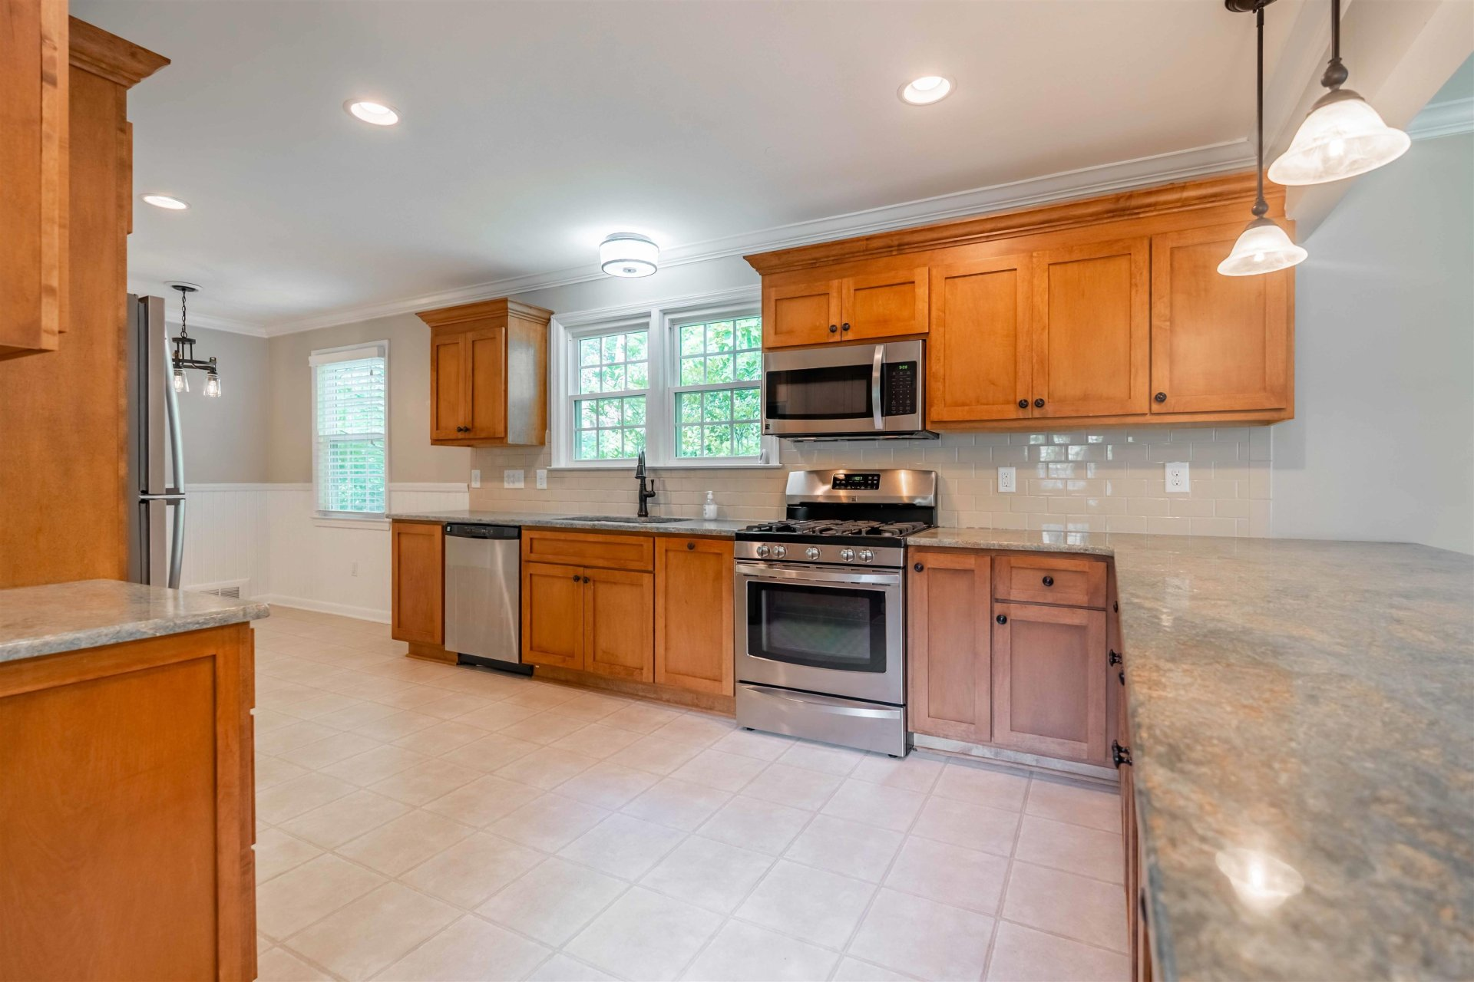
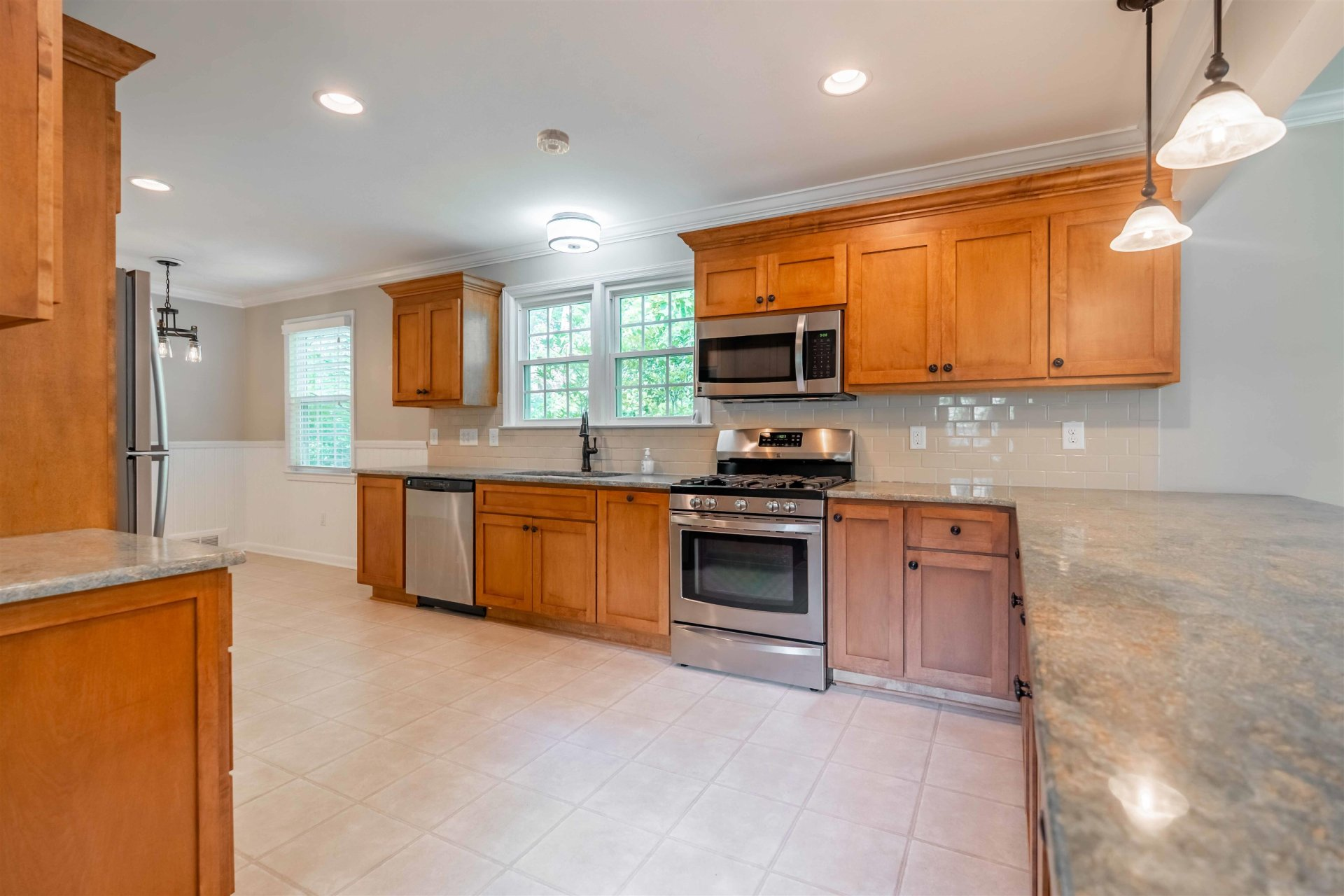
+ smoke detector (553, 141)
